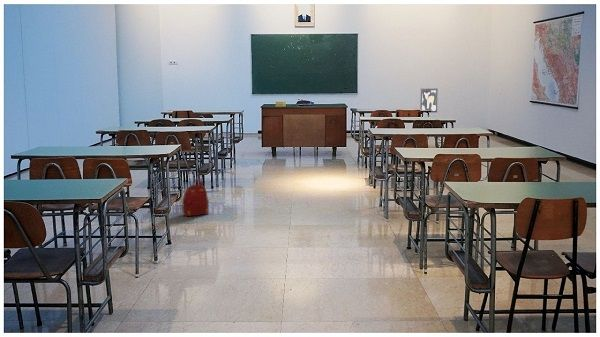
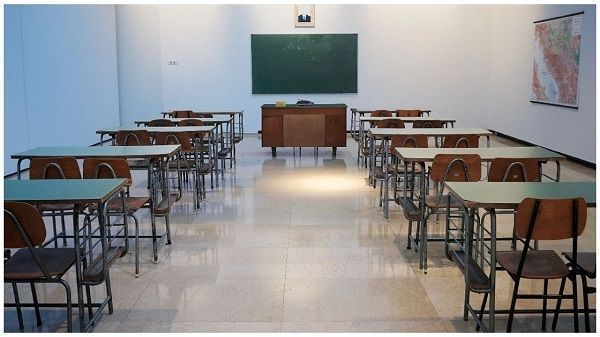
- wall art (428, 100)
- backpack (195, 196)
